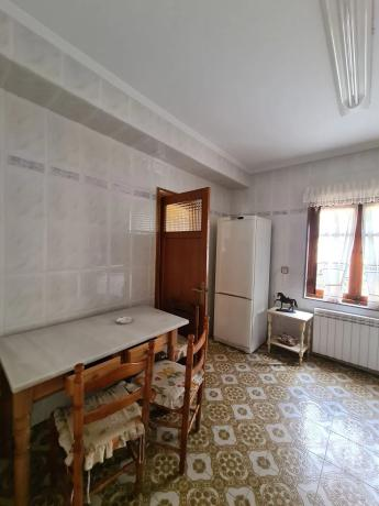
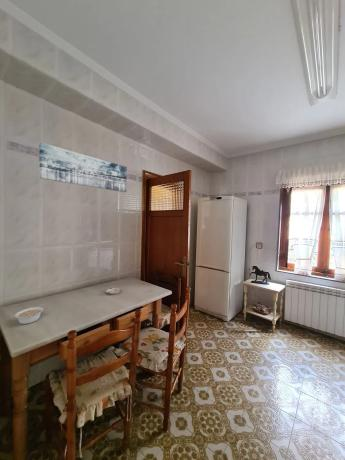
+ legume (30, 314)
+ wall art (89, 171)
